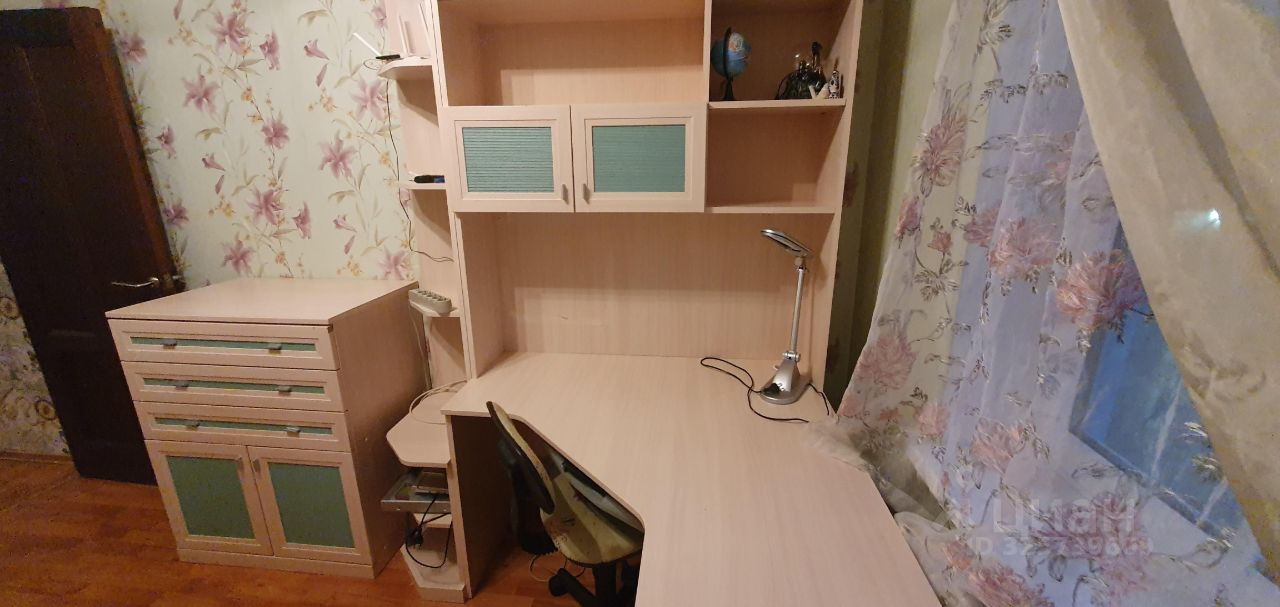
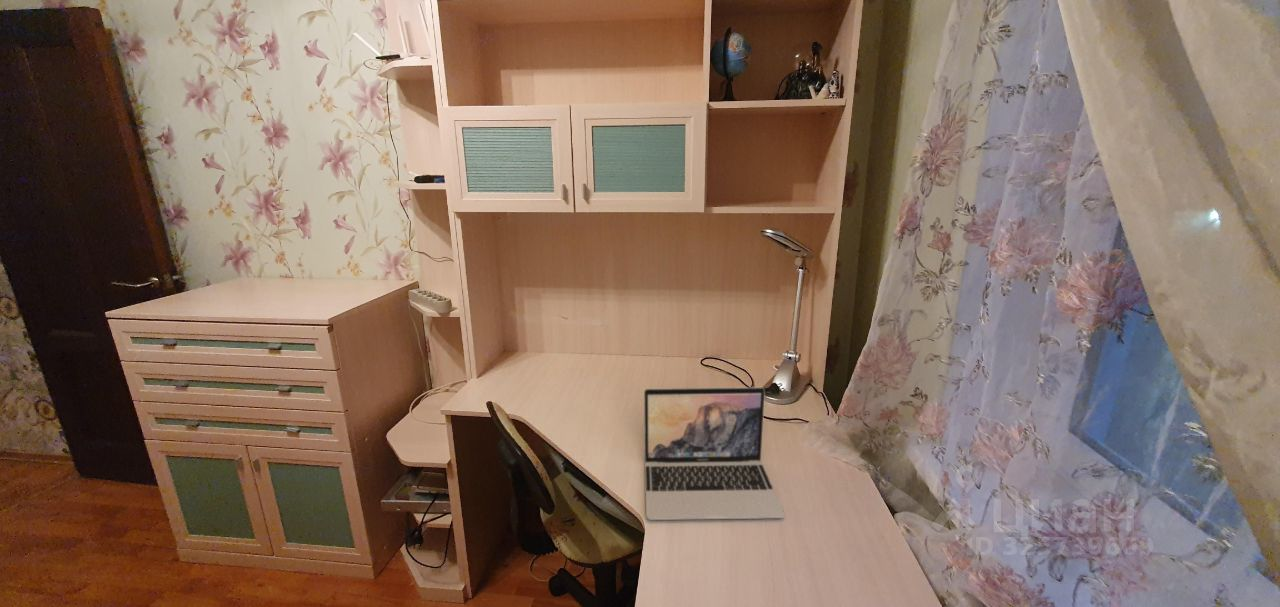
+ laptop (709, 449)
